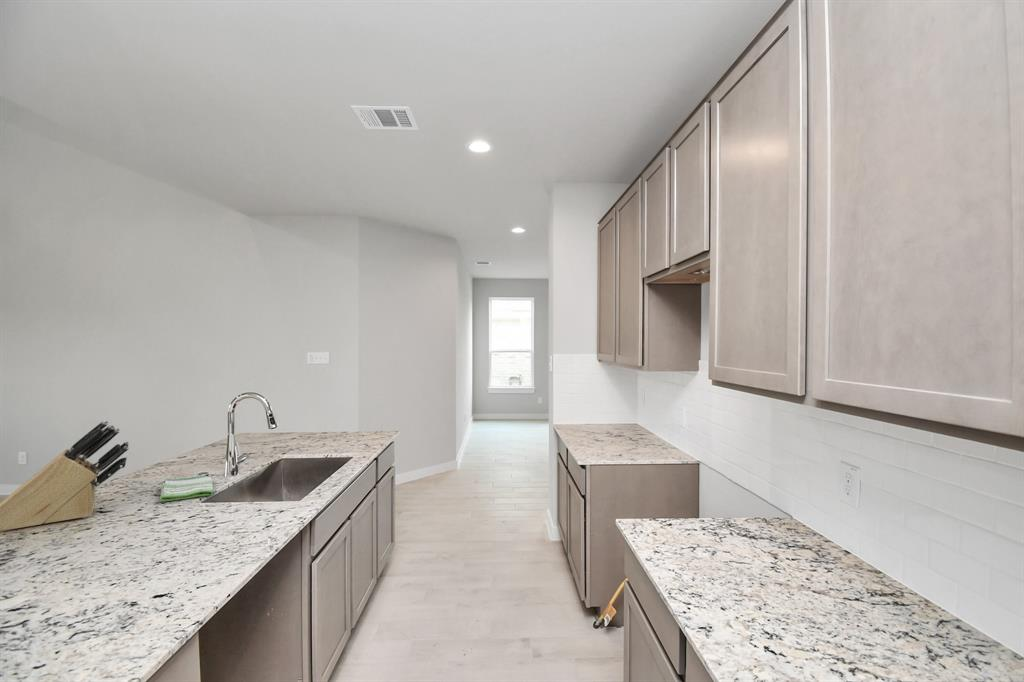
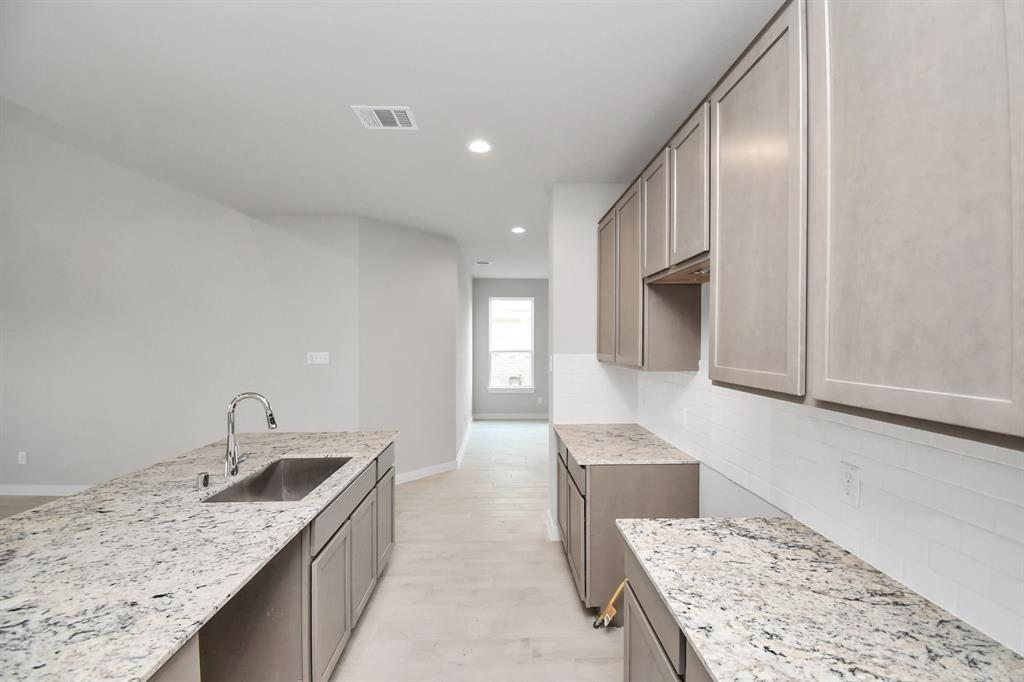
- knife block (60, 471)
- dish towel (187, 486)
